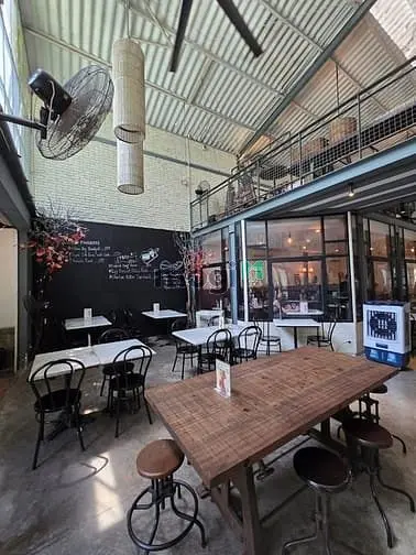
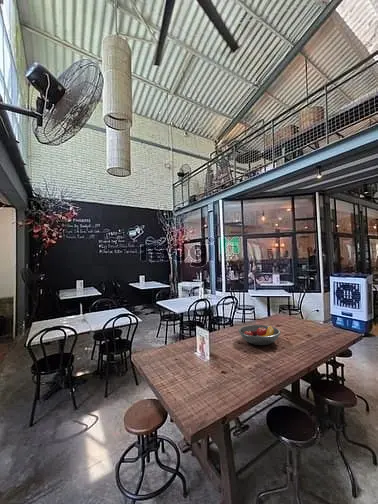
+ fruit bowl (259, 334)
